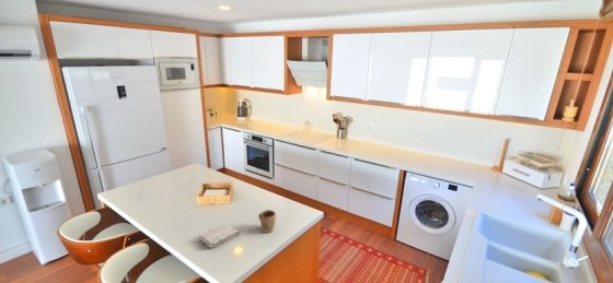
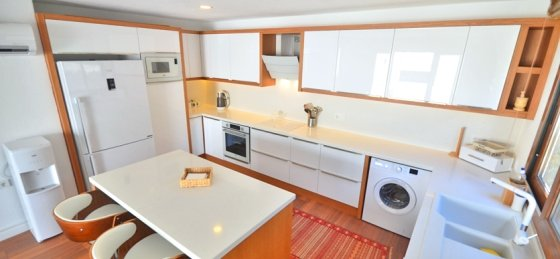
- washcloth (219, 235)
- mug (267, 221)
